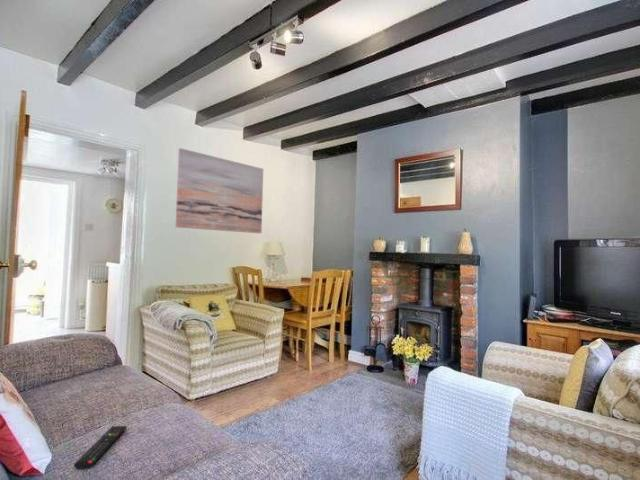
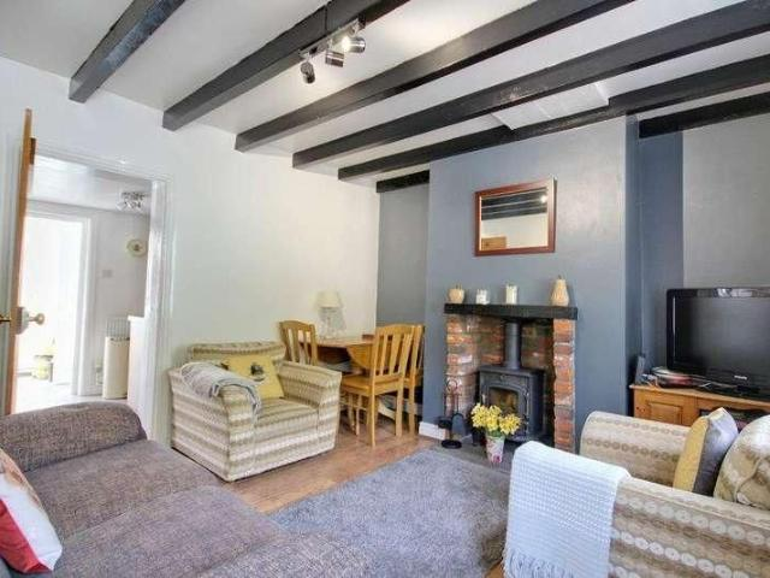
- wall art (223, 195)
- remote control (102, 445)
